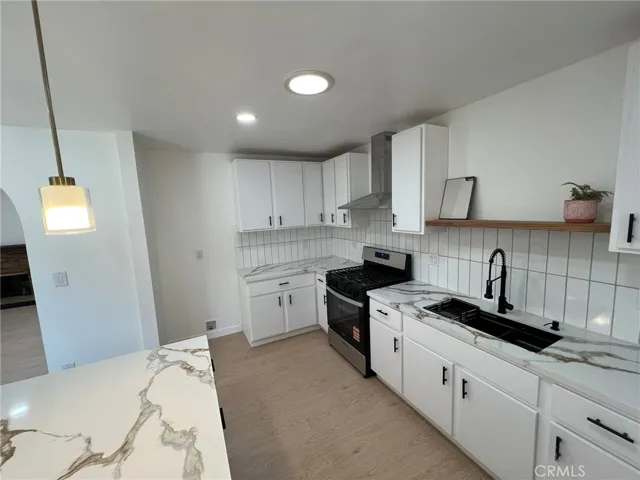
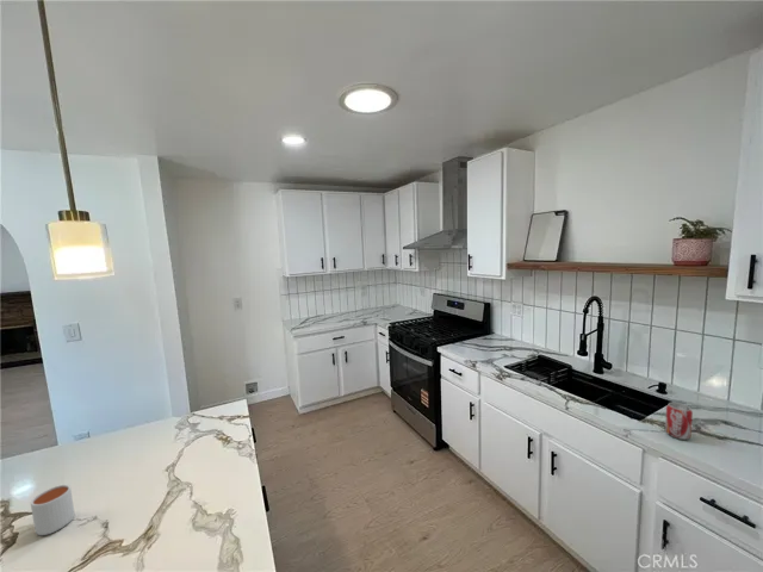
+ mug (50, 508)
+ soda can (678, 421)
